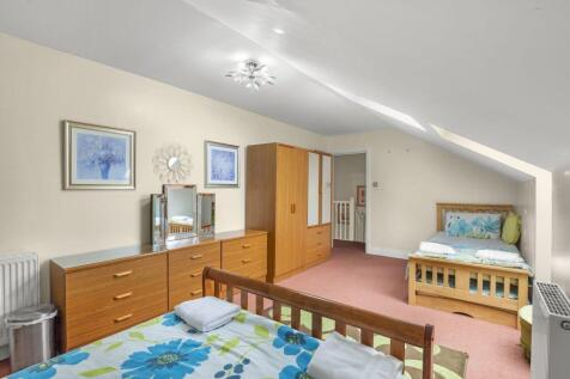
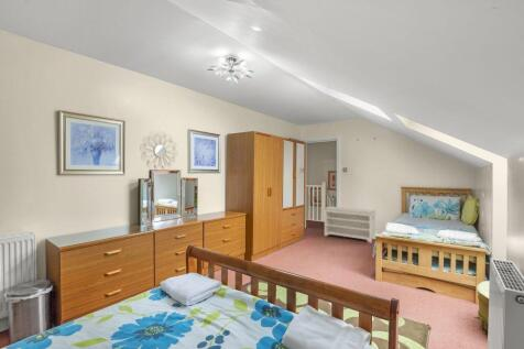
+ bench (349, 222)
